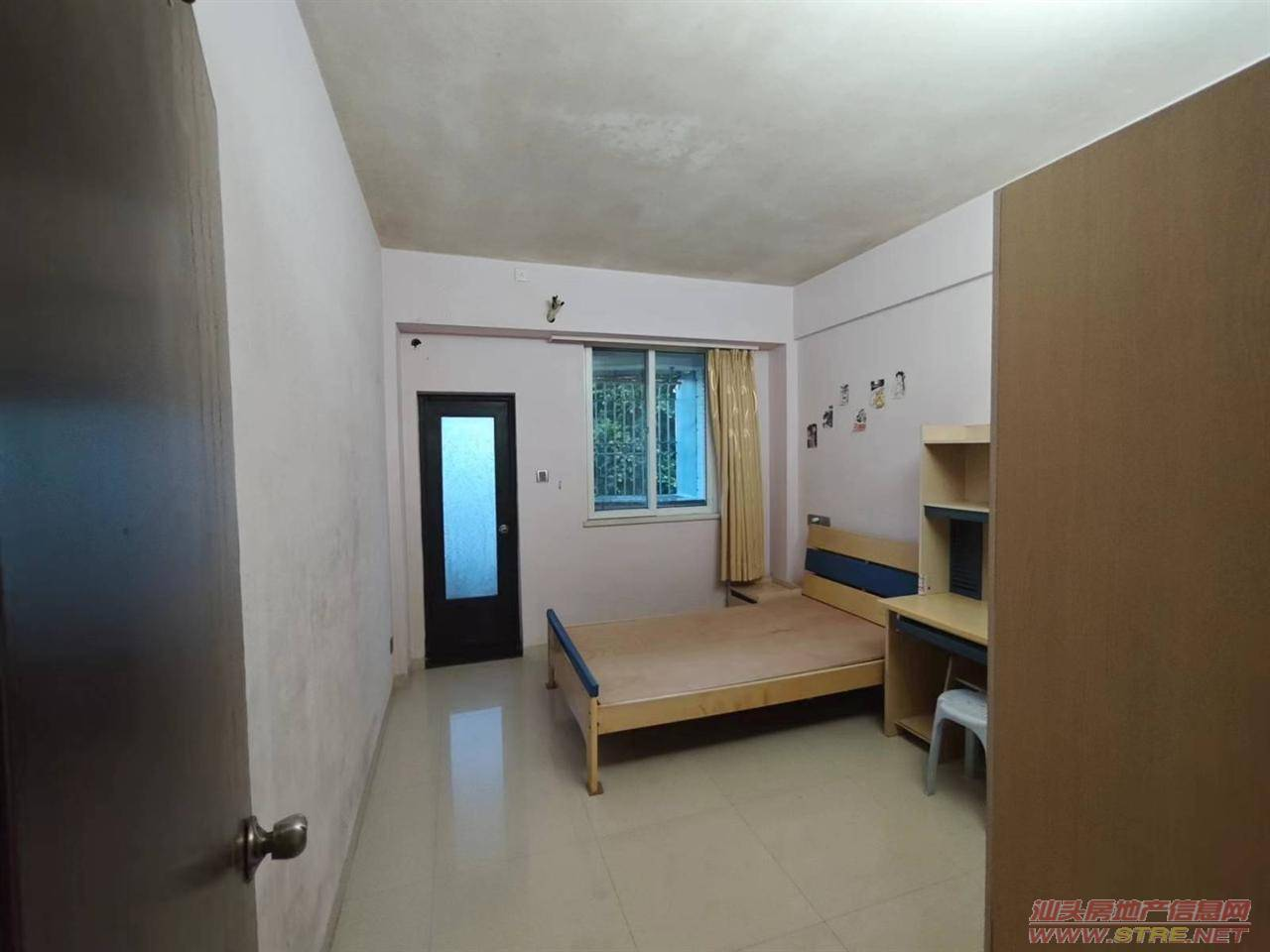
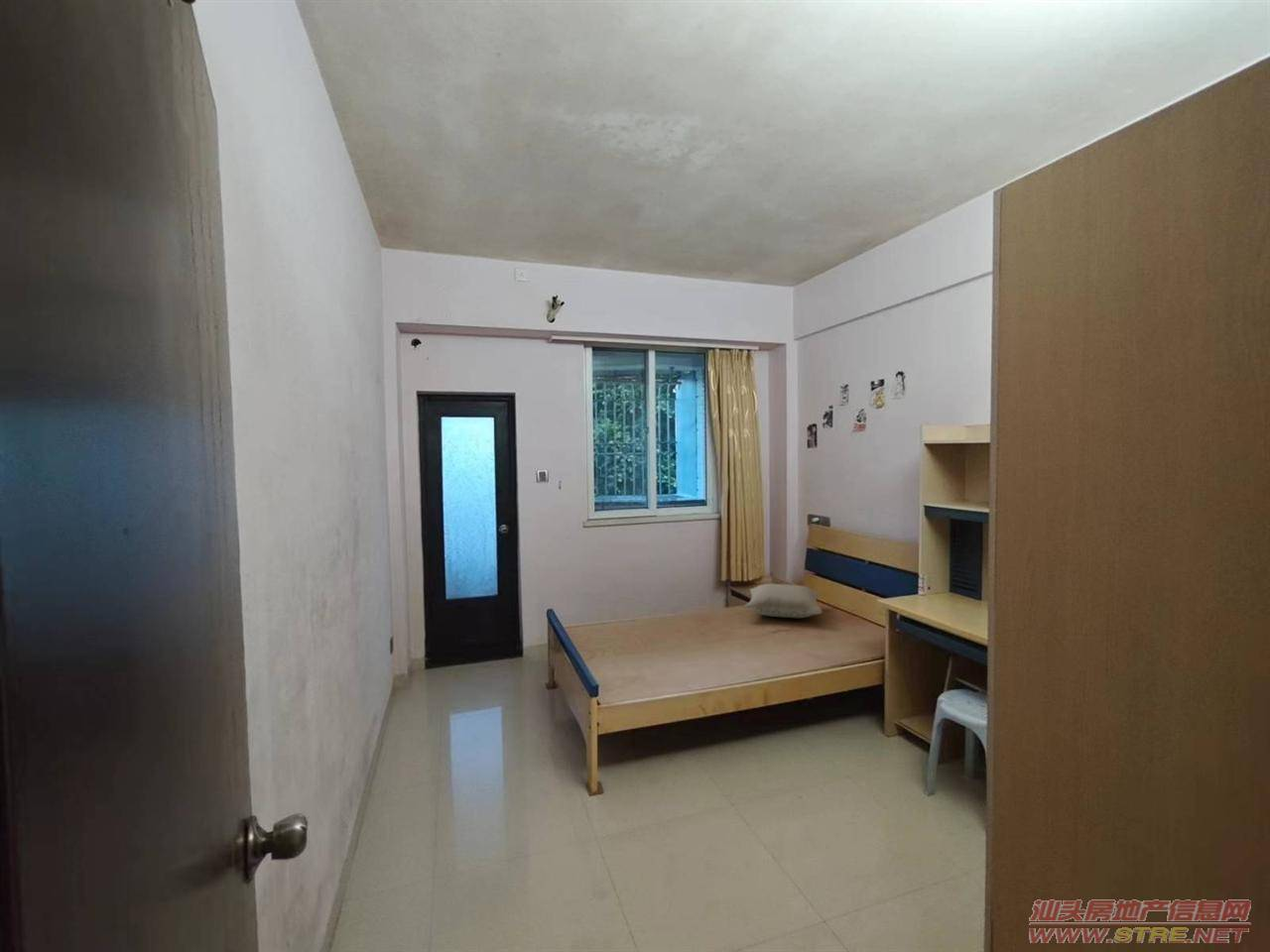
+ pillow (783, 600)
